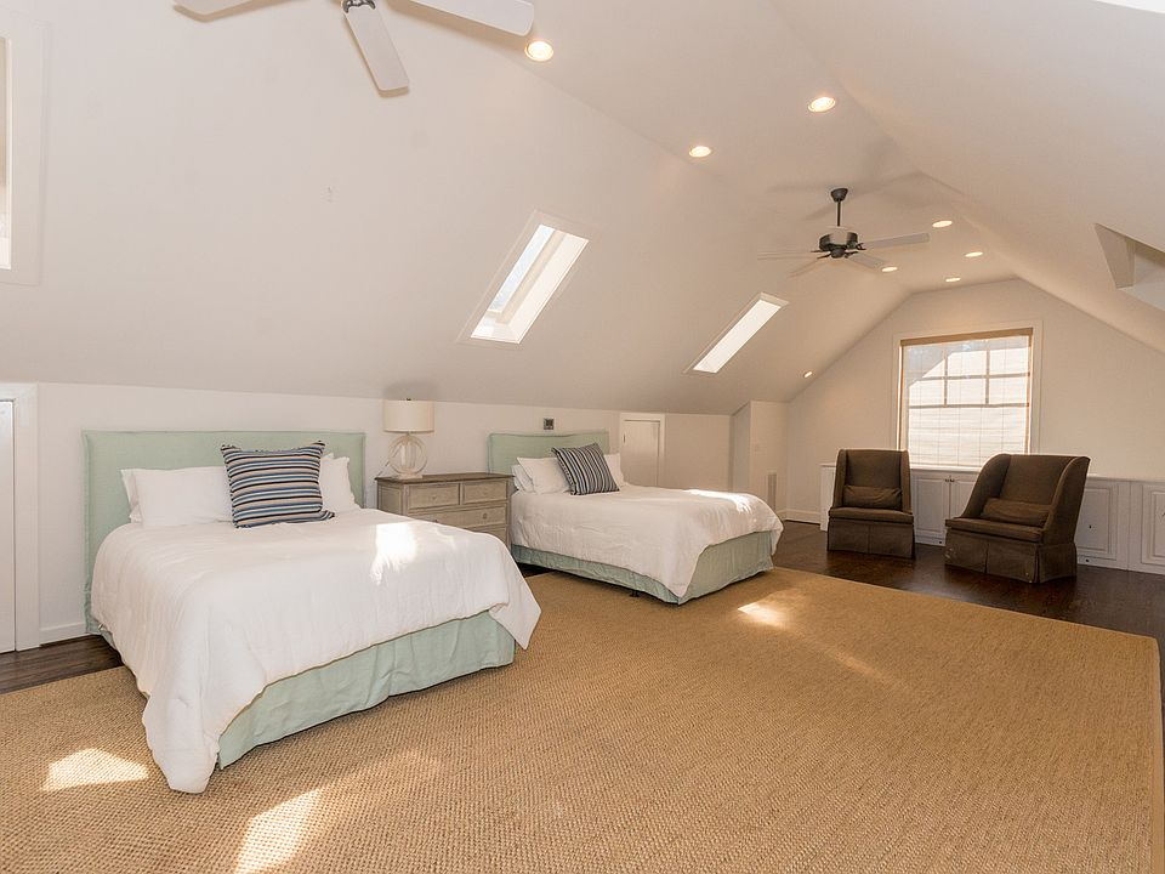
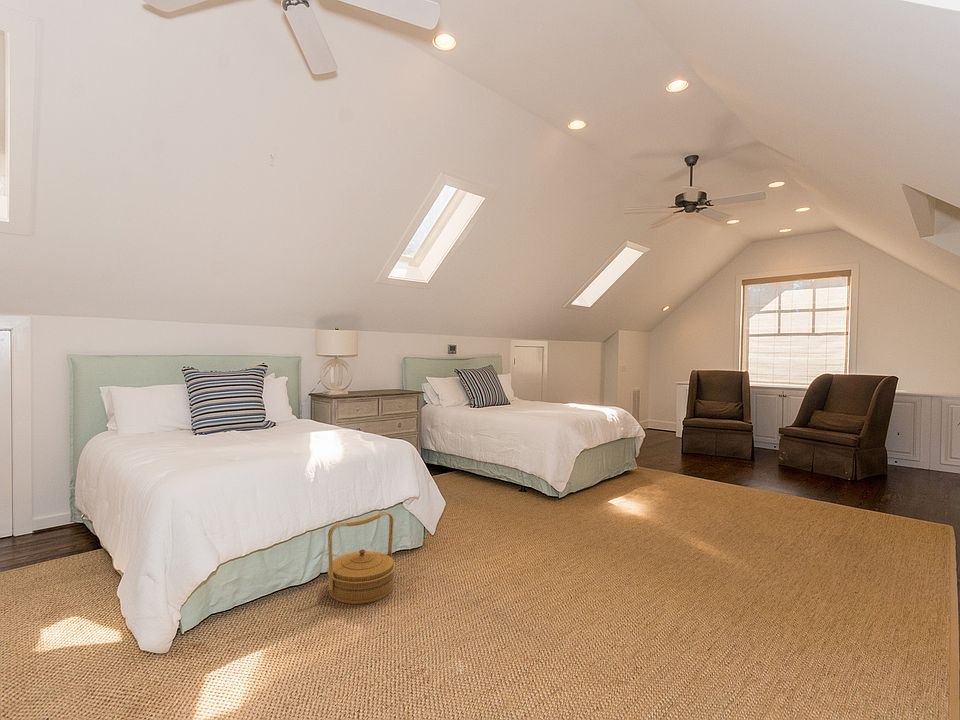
+ basket (362, 553)
